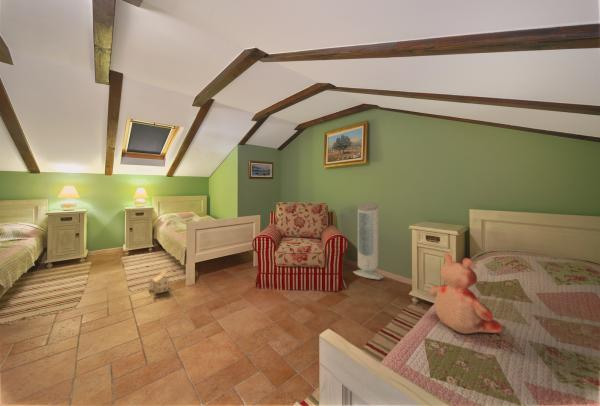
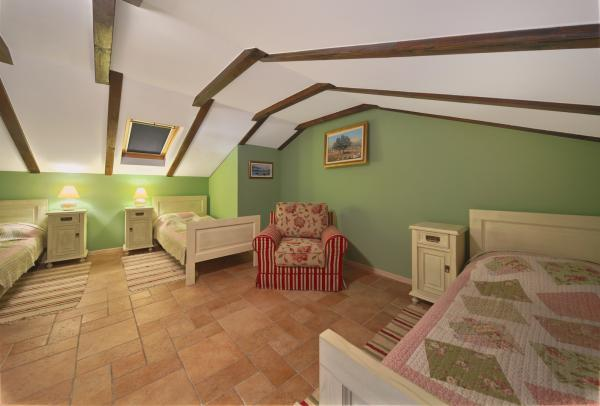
- toy house (160, 280)
- air purifier (367, 238)
- teddy bear (465, 291)
